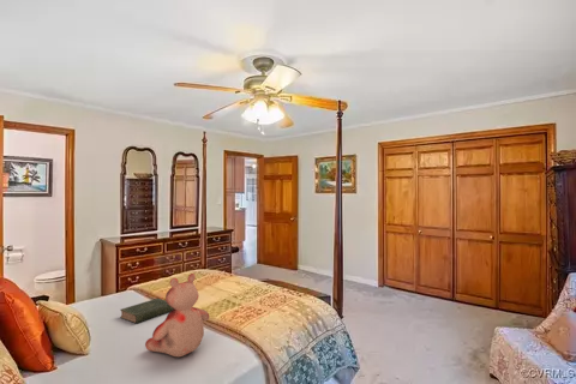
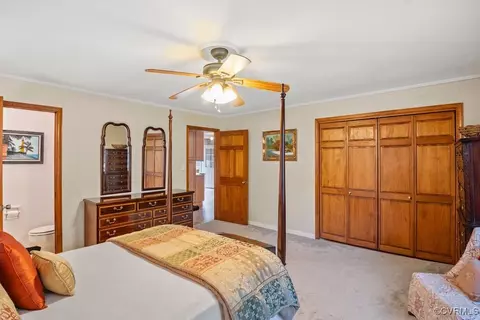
- book (148, 310)
- teddy bear (175, 312)
